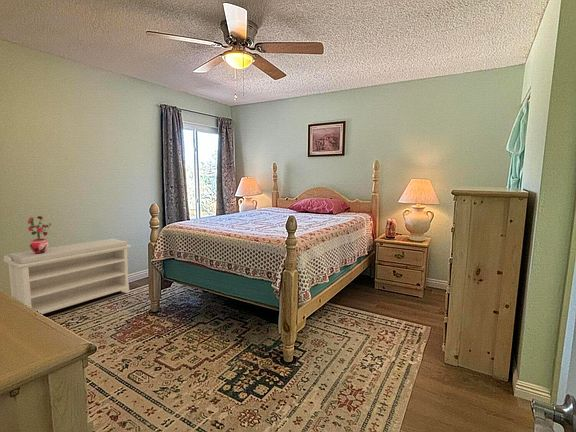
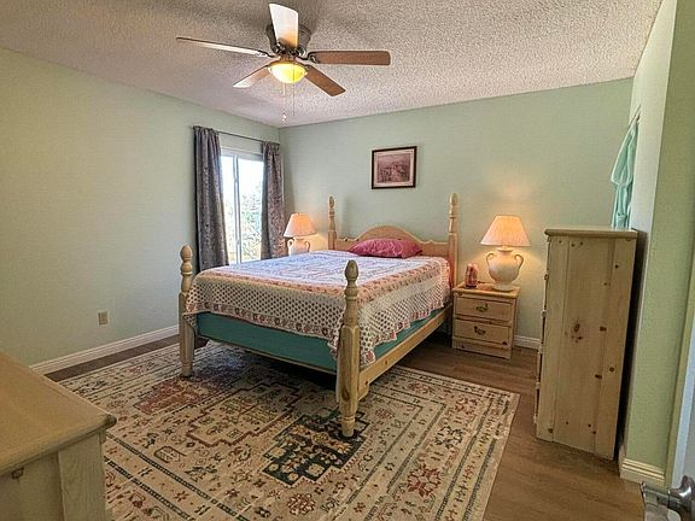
- potted plant (37, 234)
- bench (75, 275)
